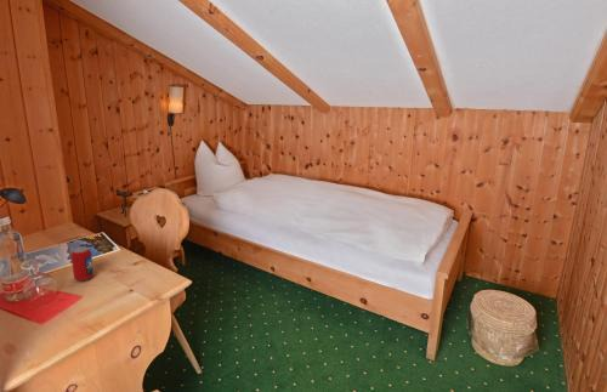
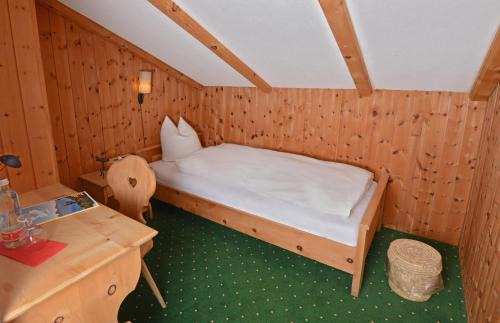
- beverage can (83, 263)
